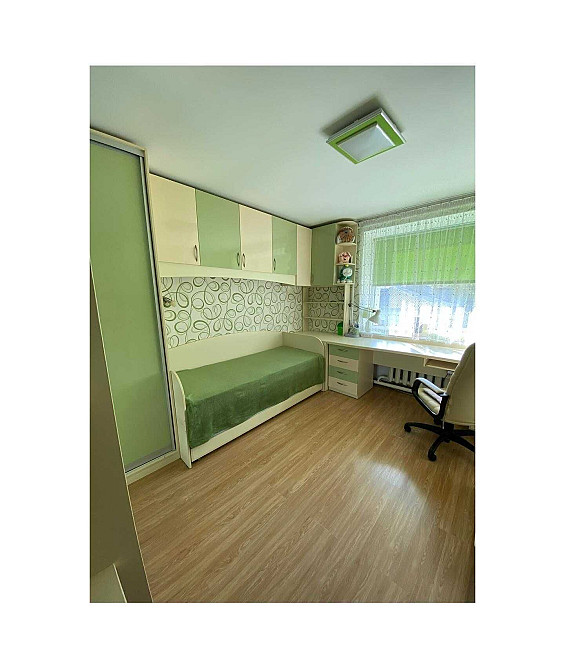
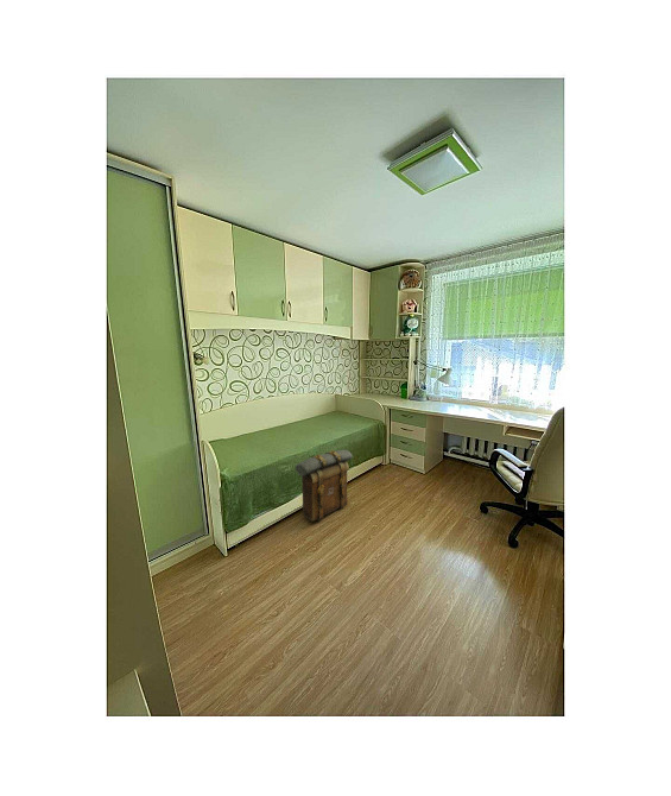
+ backpack (325, 481)
